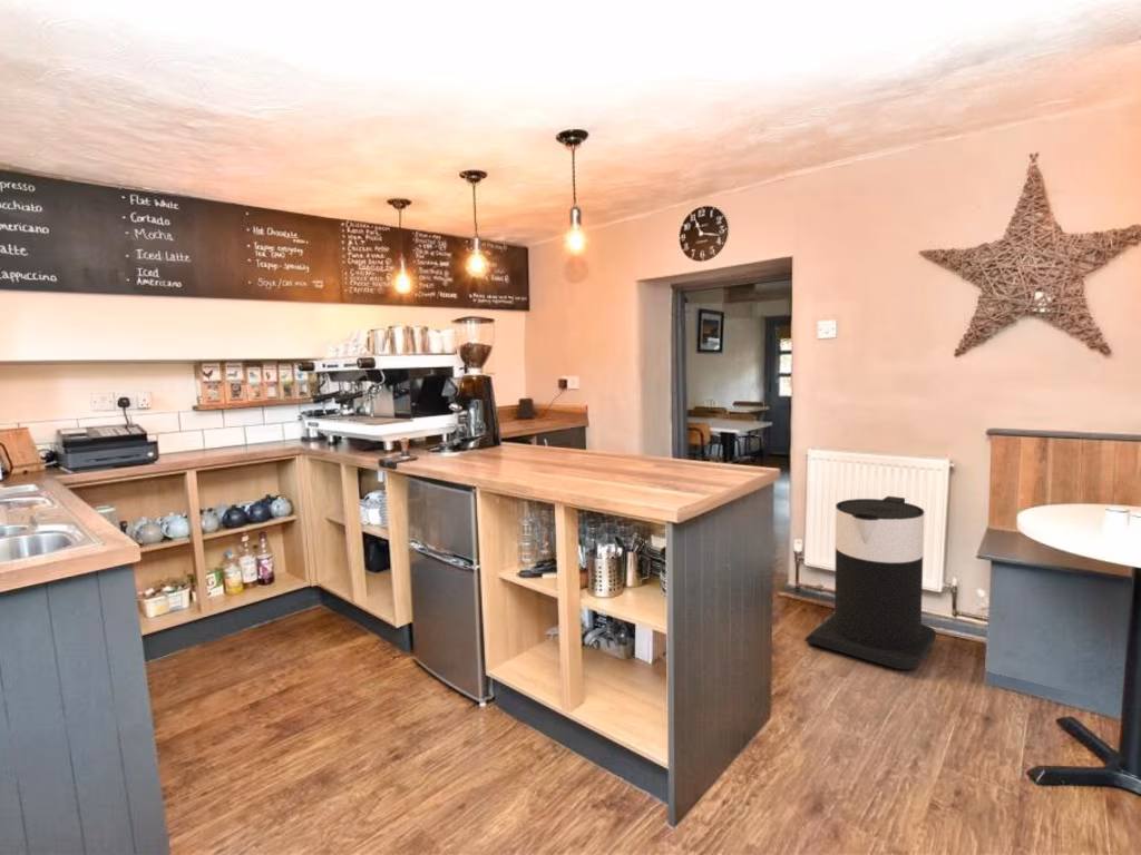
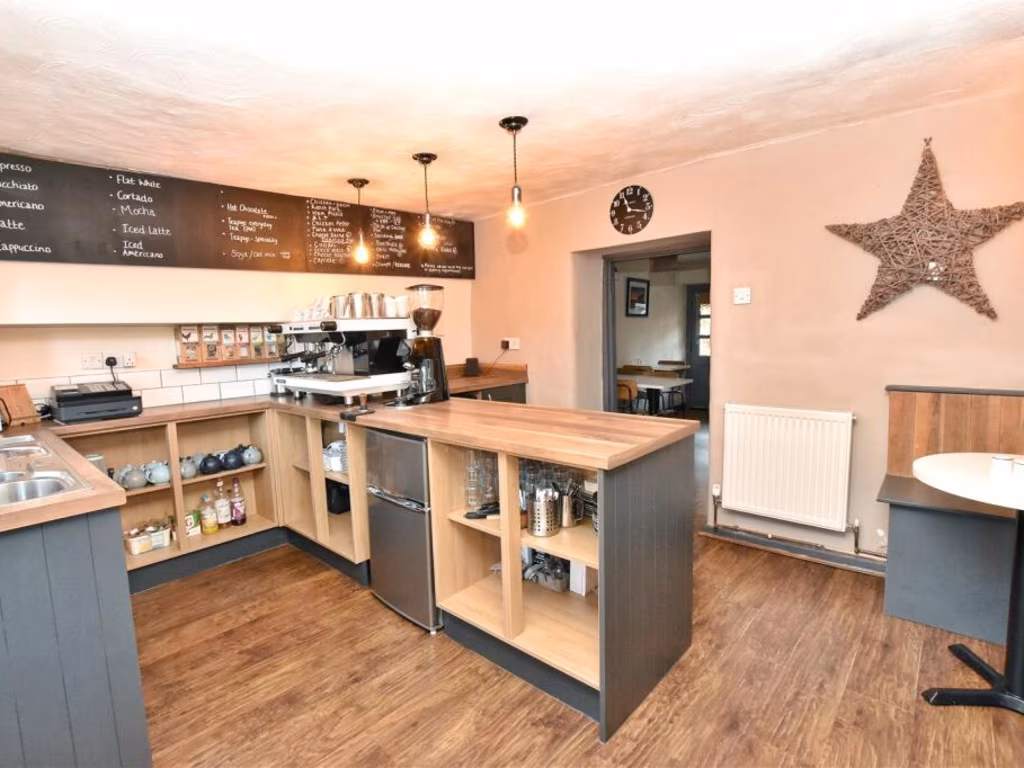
- trash can (875, 573)
